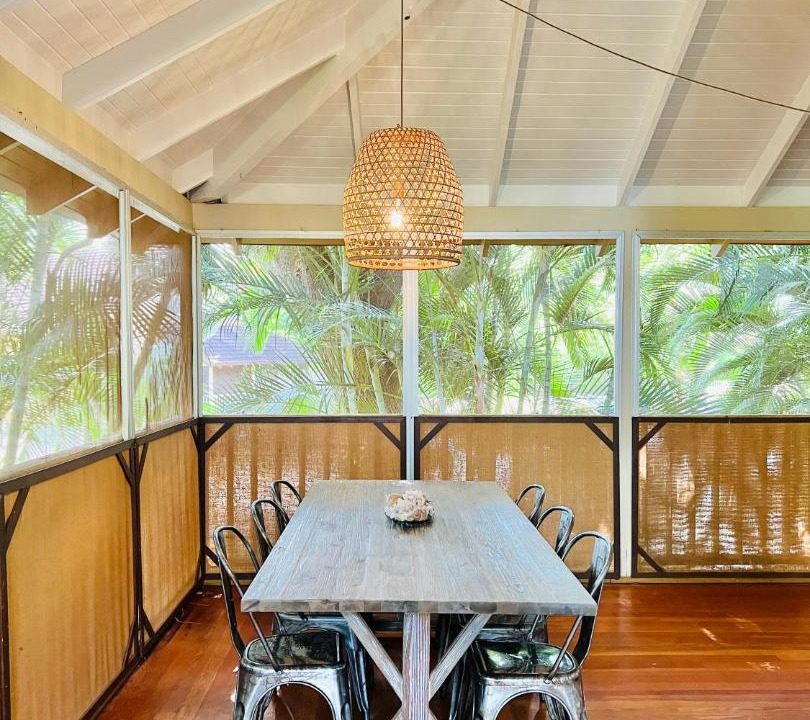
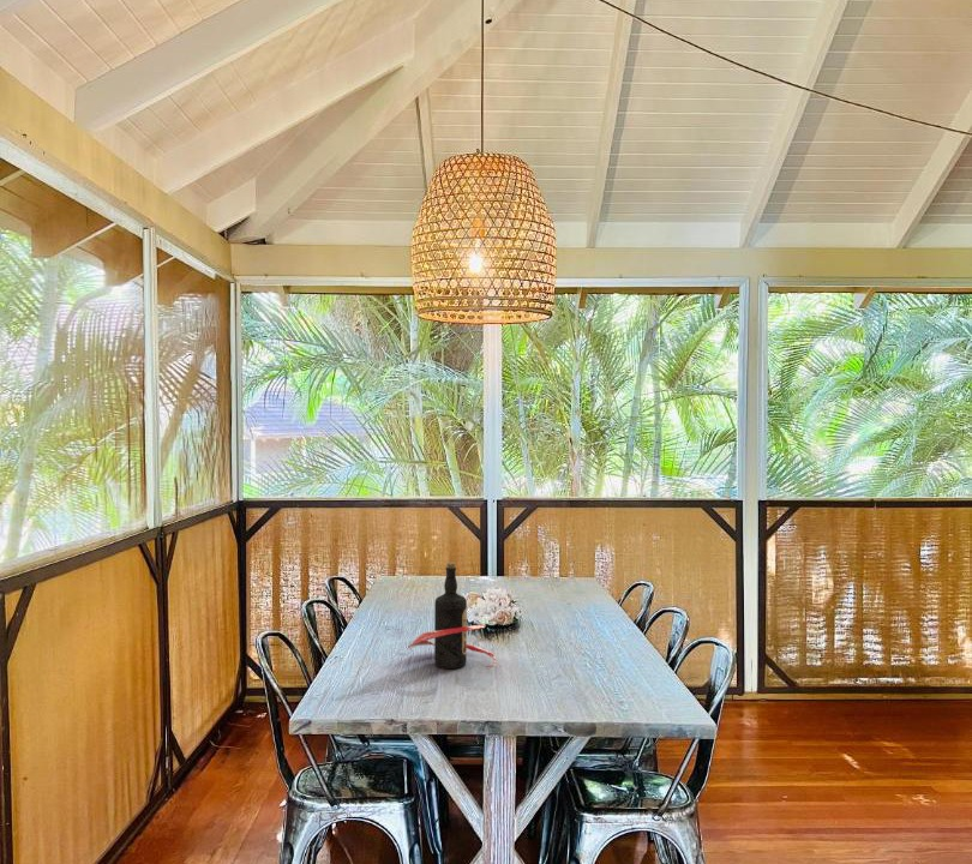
+ bottle (451, 613)
